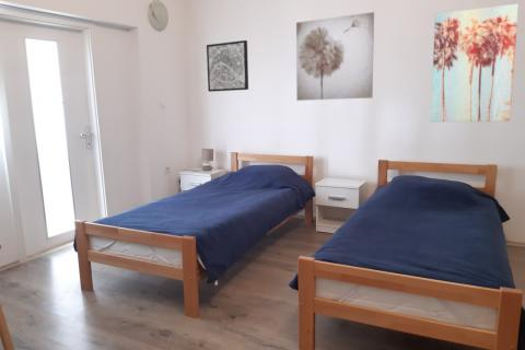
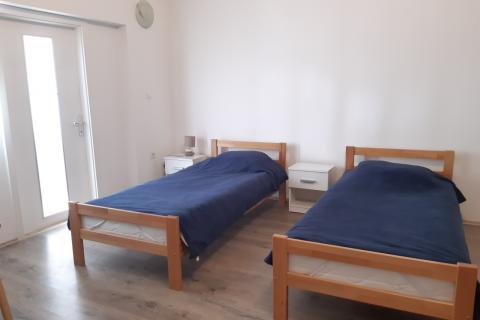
- wall art (332, 59)
- wall art (226, 67)
- wall art (471, 66)
